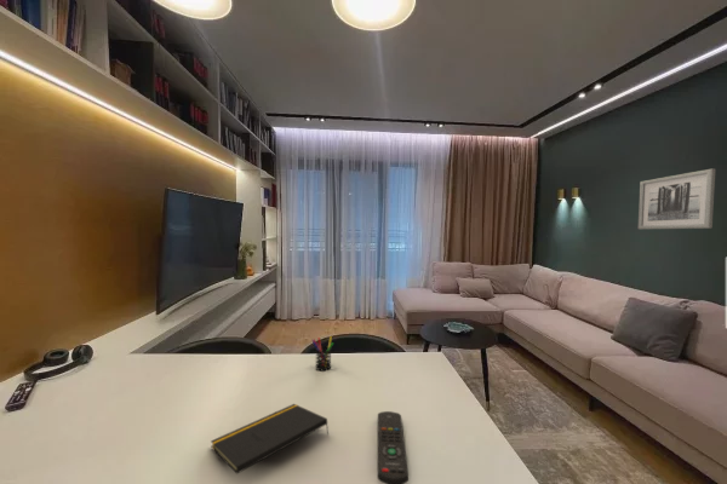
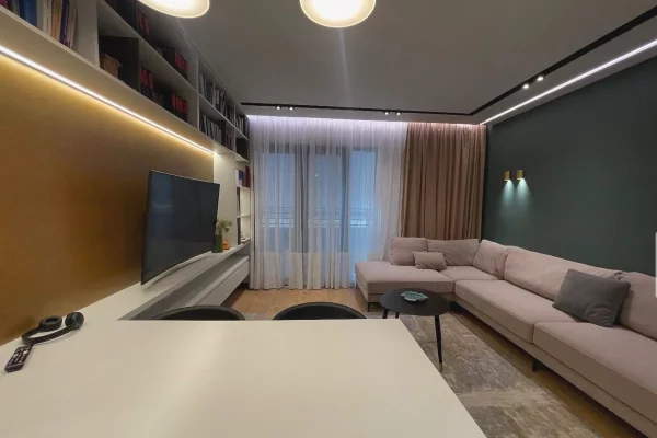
- remote control (390, 442)
- pen holder (324, 352)
- notepad (270, 432)
- wall art (671, 202)
